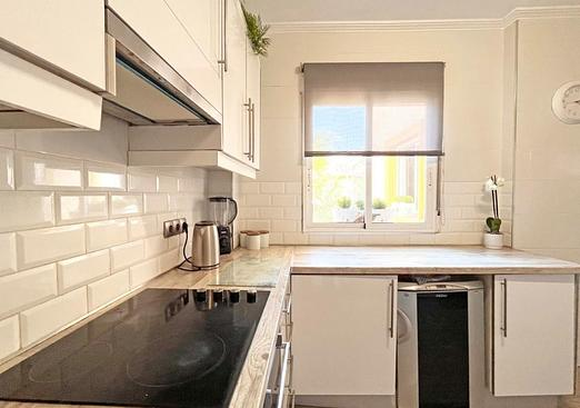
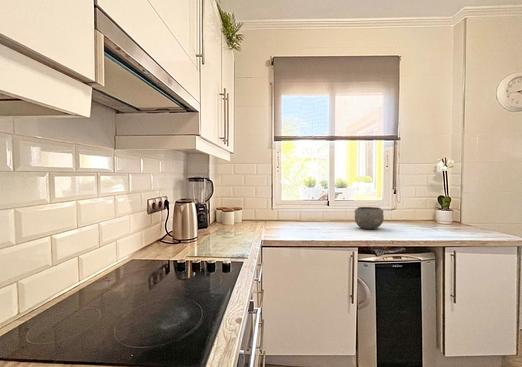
+ bowl (368, 217)
